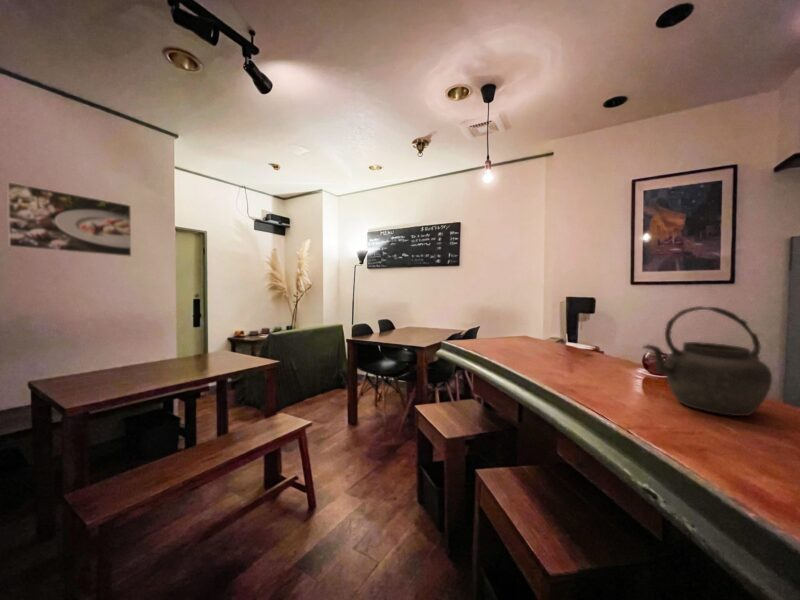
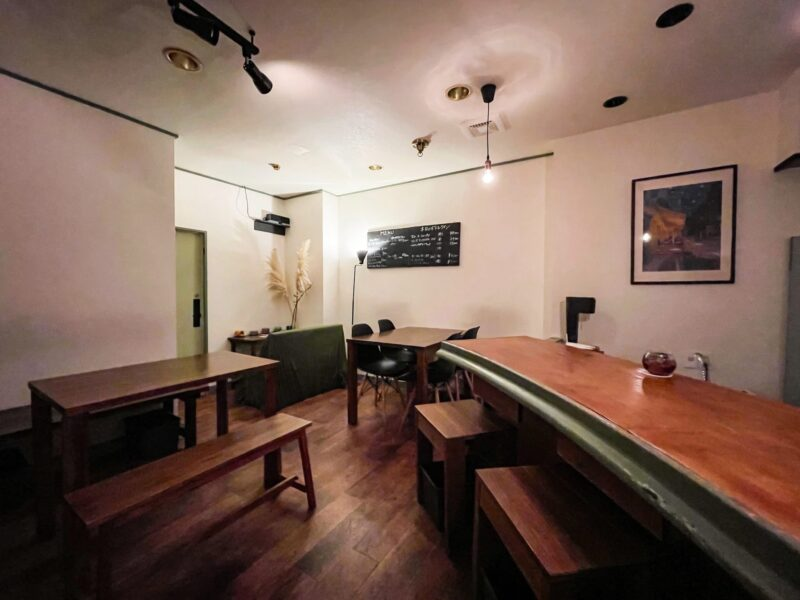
- kettle (699, 355)
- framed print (76, 223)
